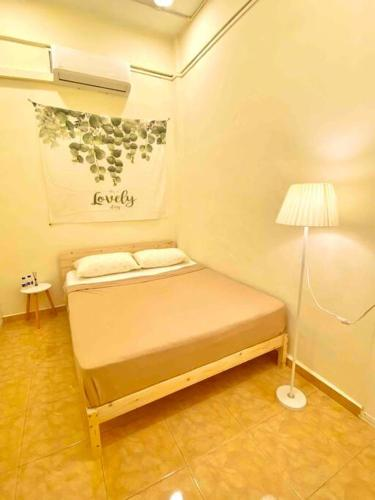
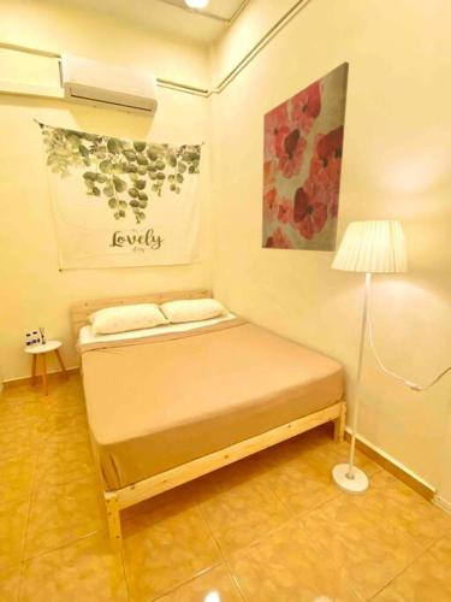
+ wall art (296, 175)
